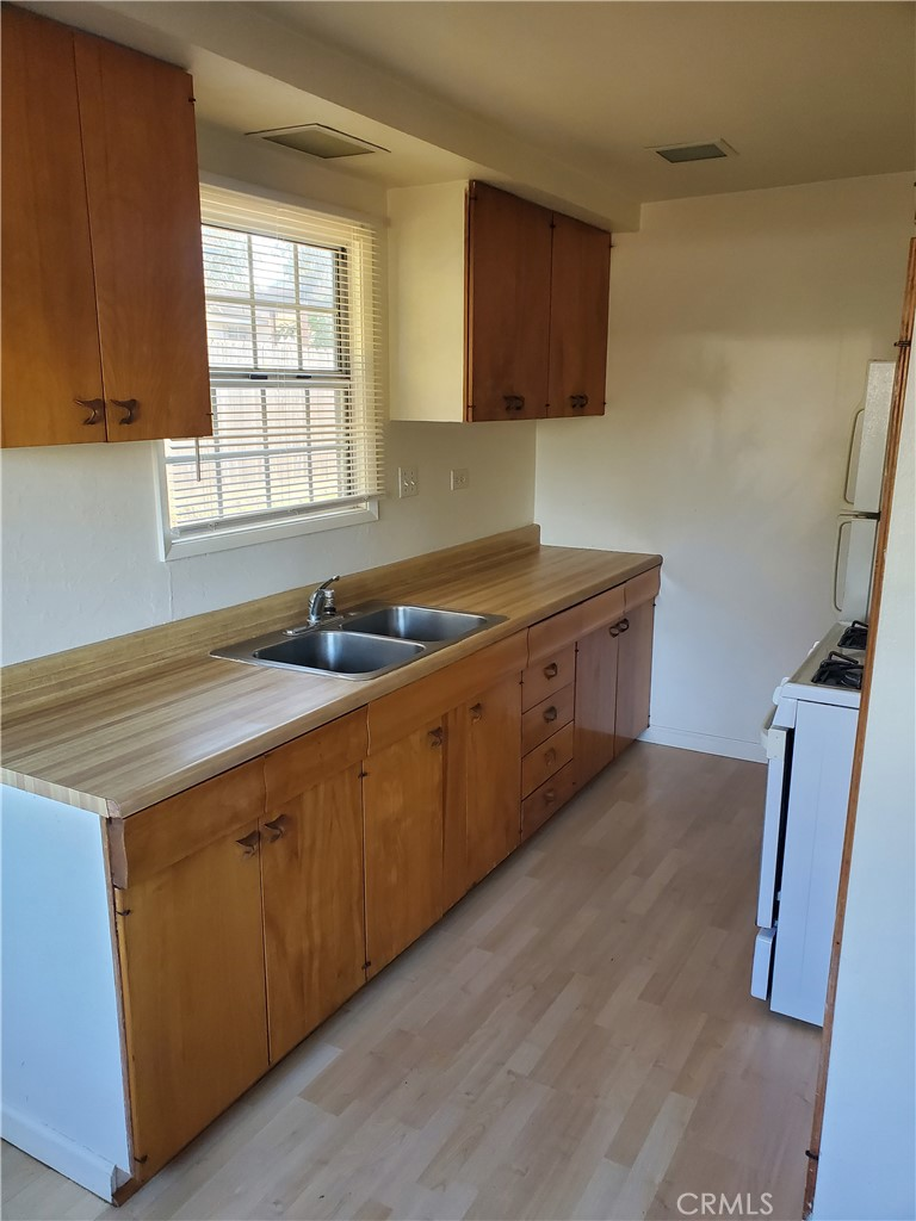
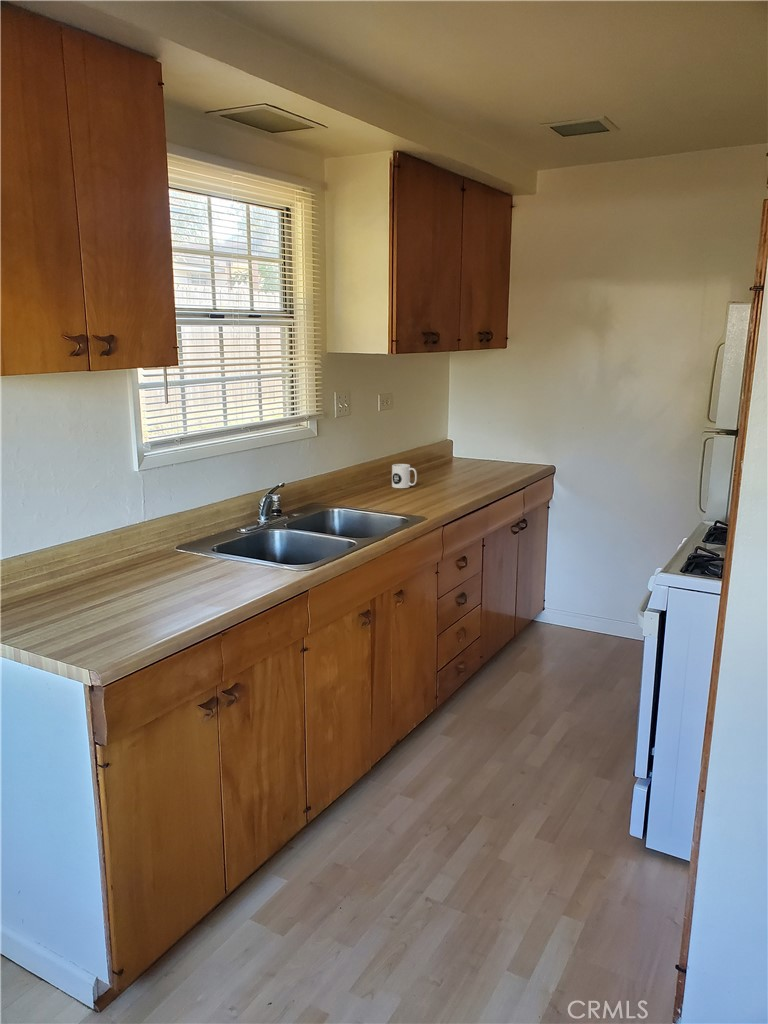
+ mug (404, 476)
